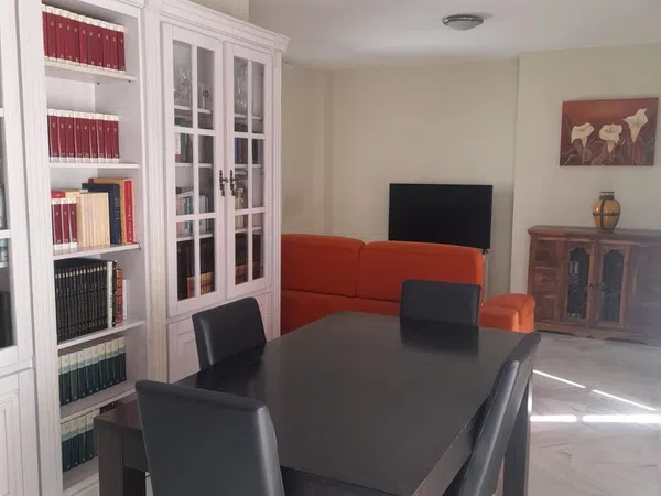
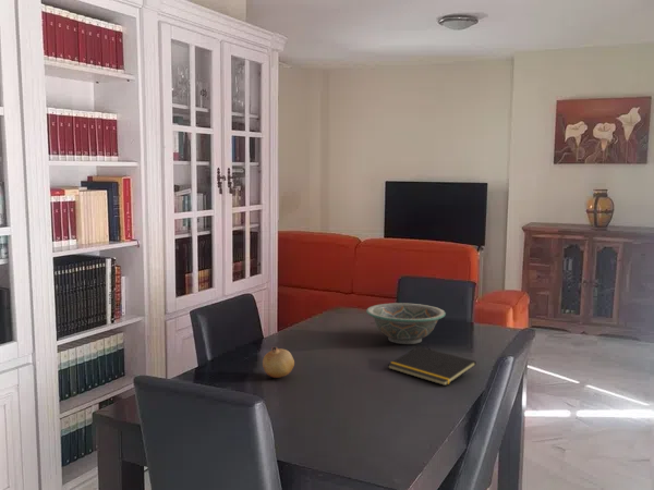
+ notepad (431, 364)
+ fruit (278, 360)
+ decorative bowl (404, 324)
